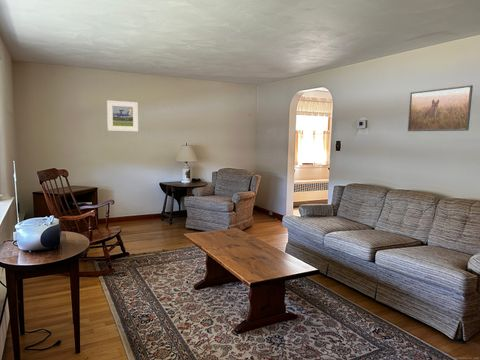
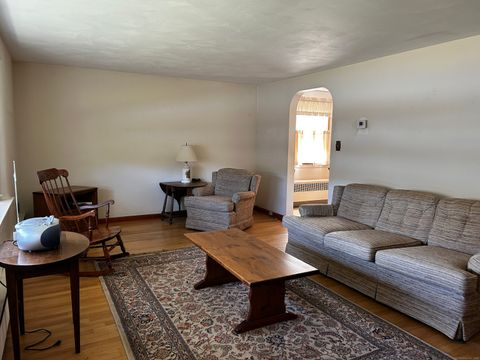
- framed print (122, 116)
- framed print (437, 110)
